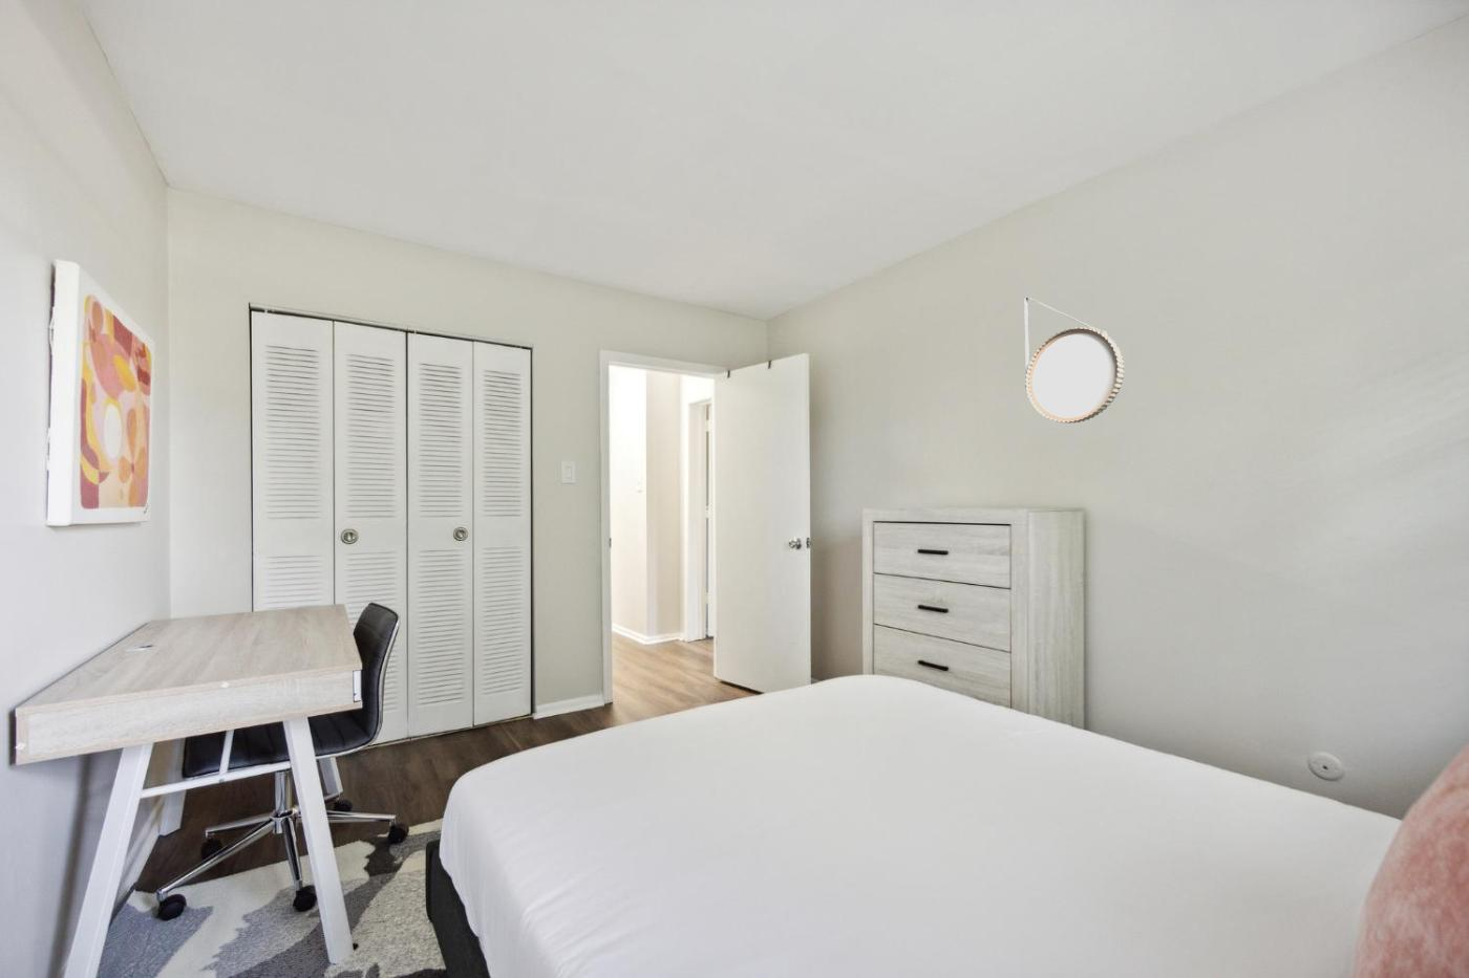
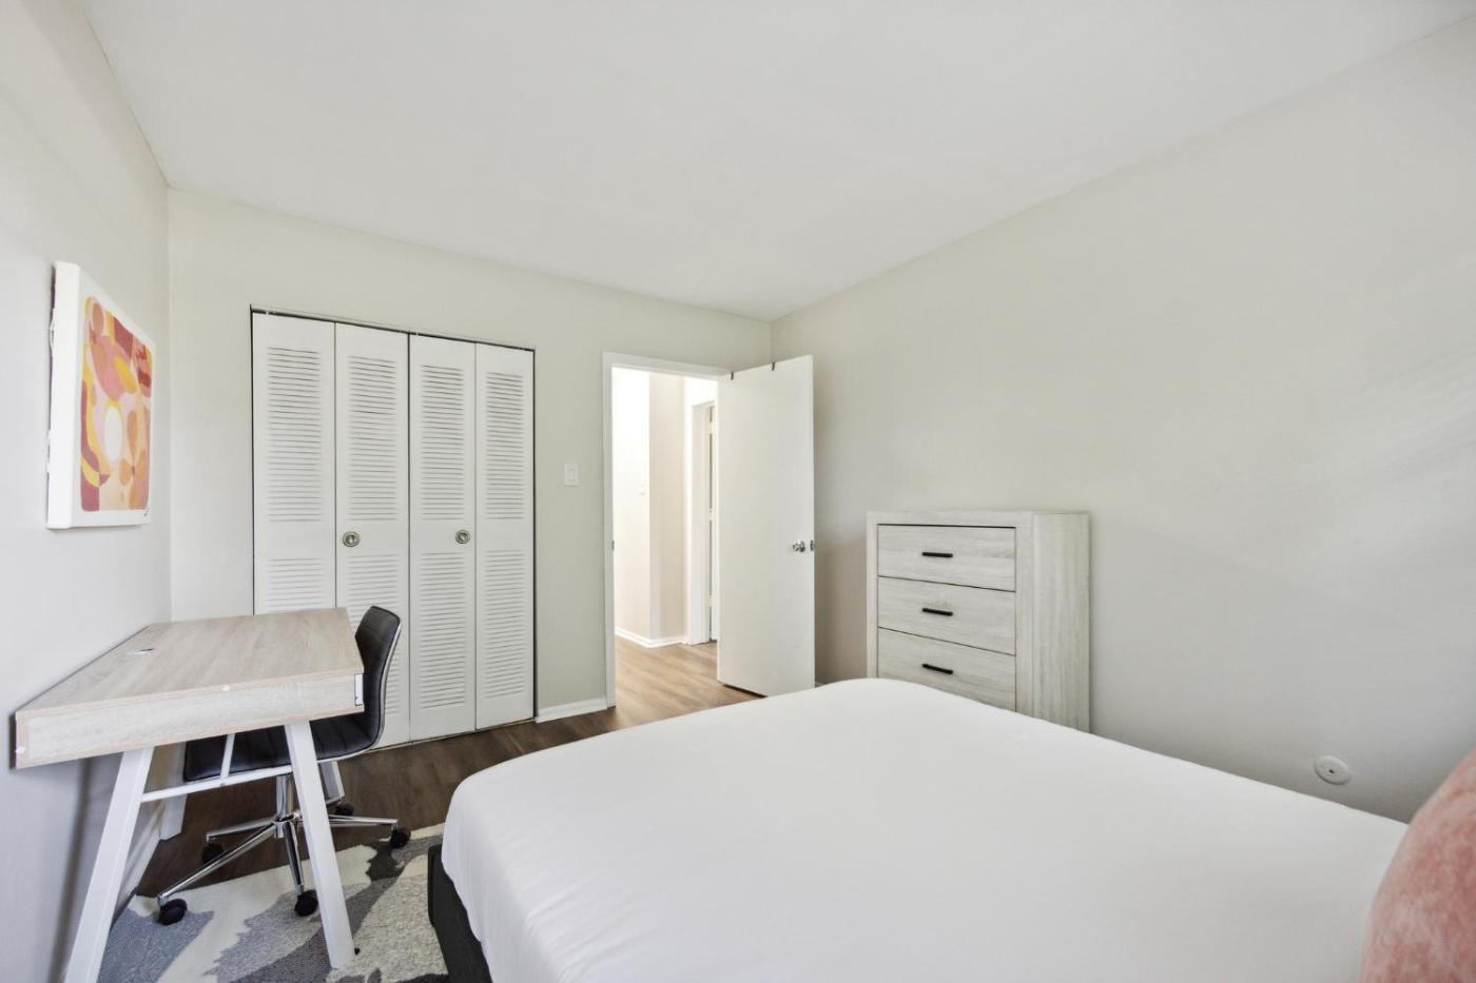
- home mirror (1070, 354)
